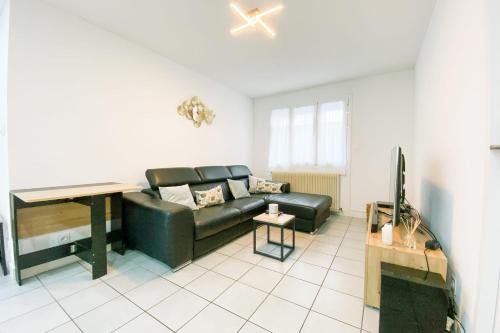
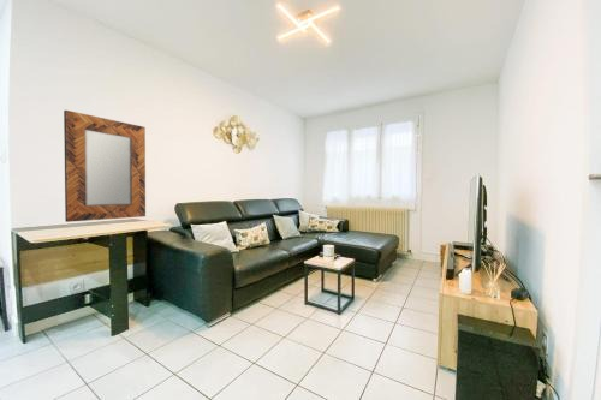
+ home mirror (108, 169)
